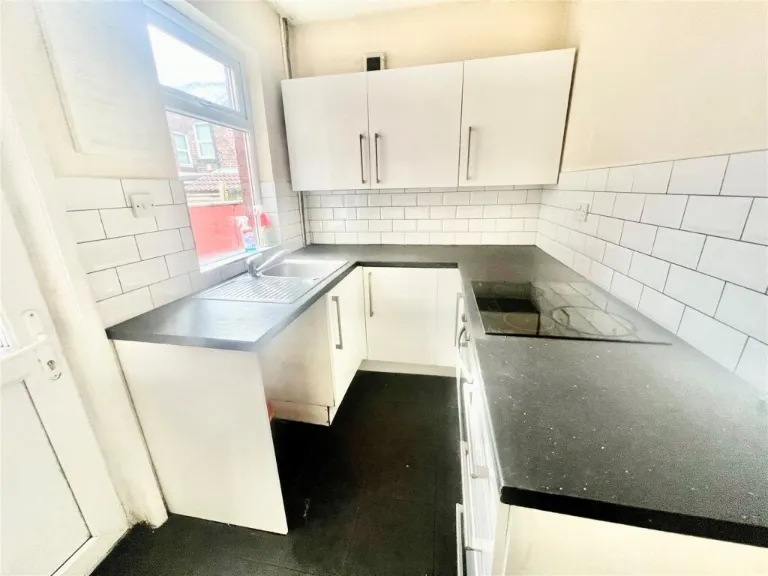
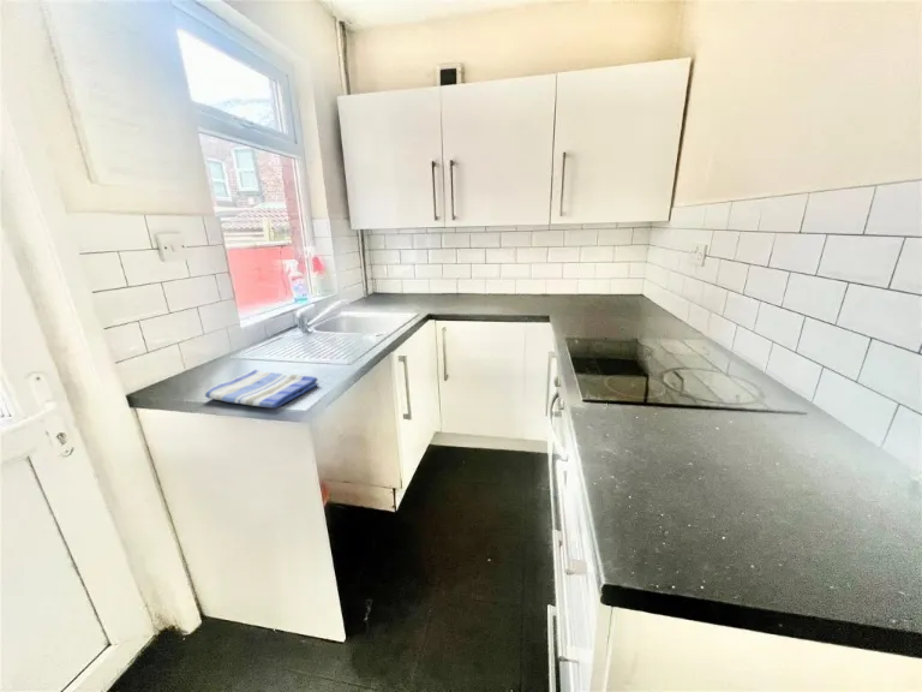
+ dish towel (263, 387)
